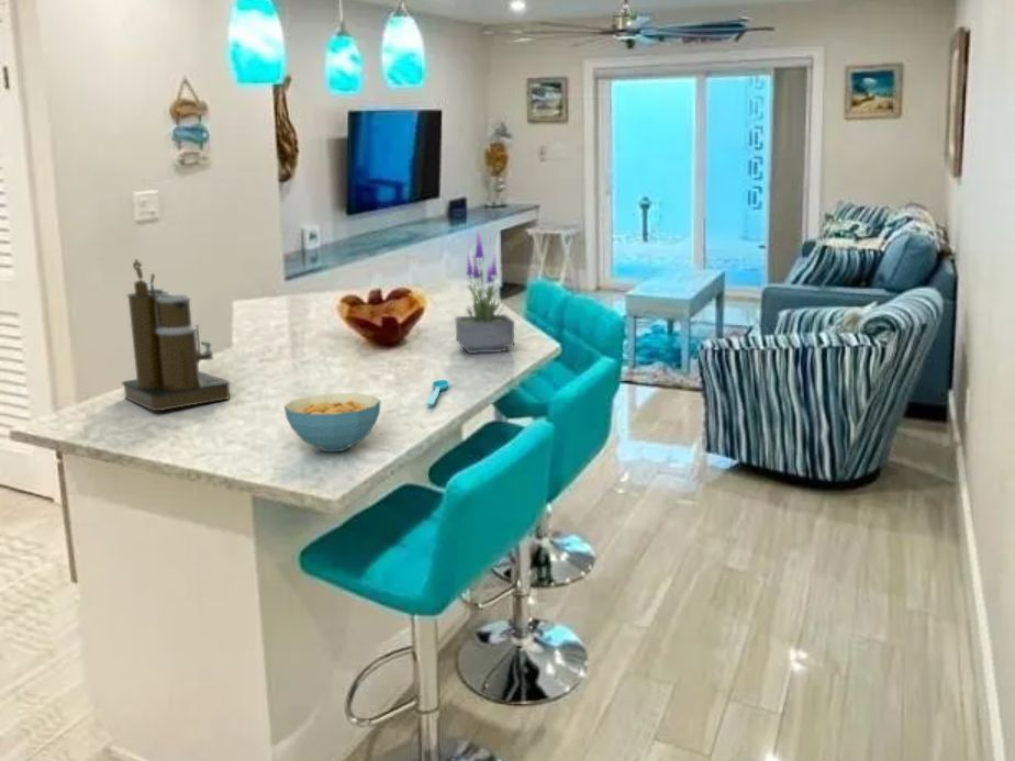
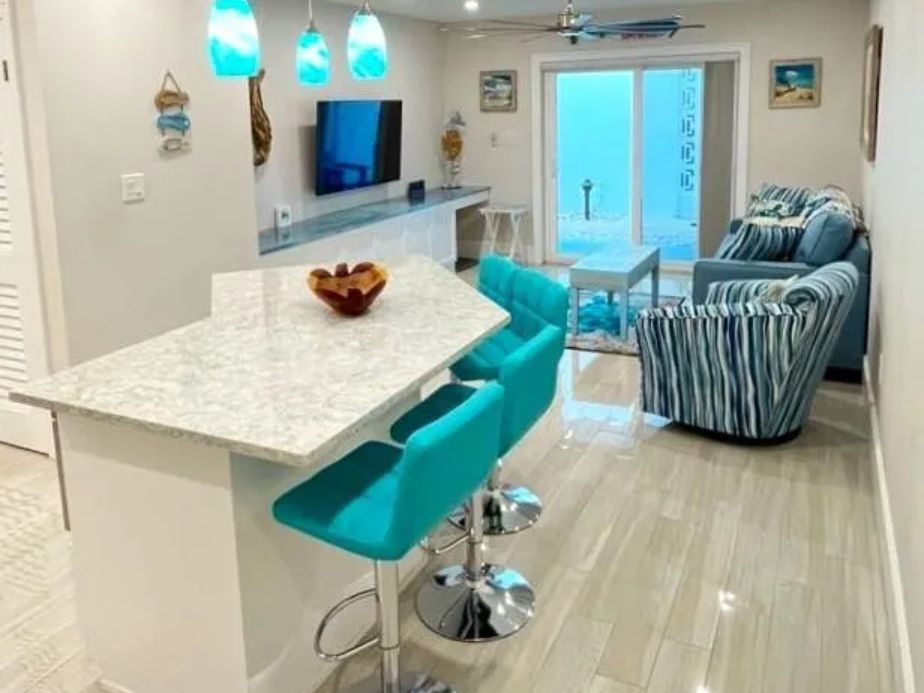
- spoon (436, 391)
- potted plant (482, 289)
- cereal bowl (334, 425)
- coffee maker (170, 328)
